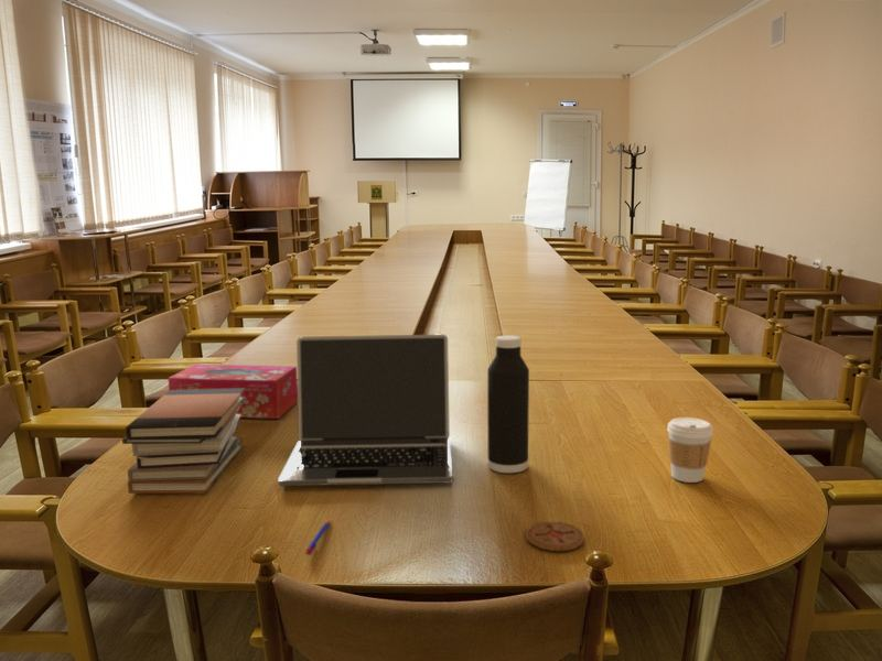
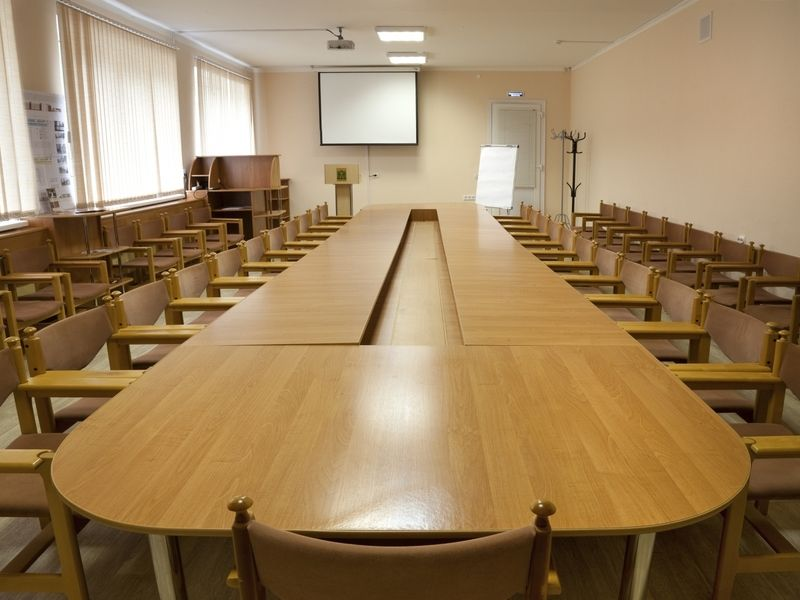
- water bottle (507, 402)
- coffee cup (688, 448)
- pen (319, 535)
- laptop (368, 404)
- coaster (555, 535)
- book stack (191, 436)
- tissue box (235, 388)
